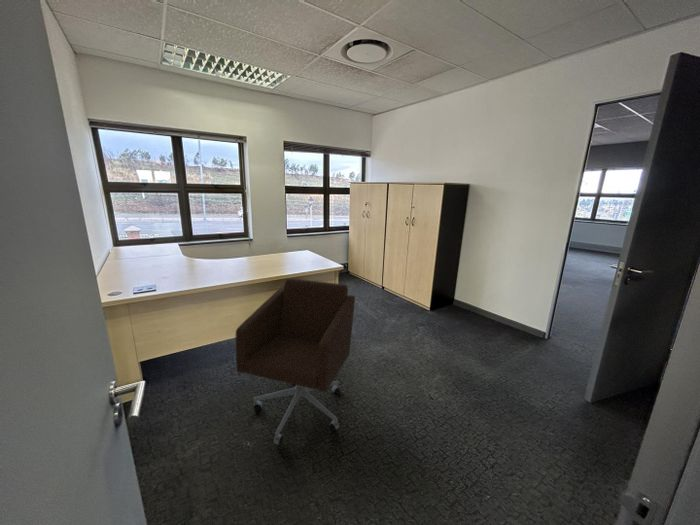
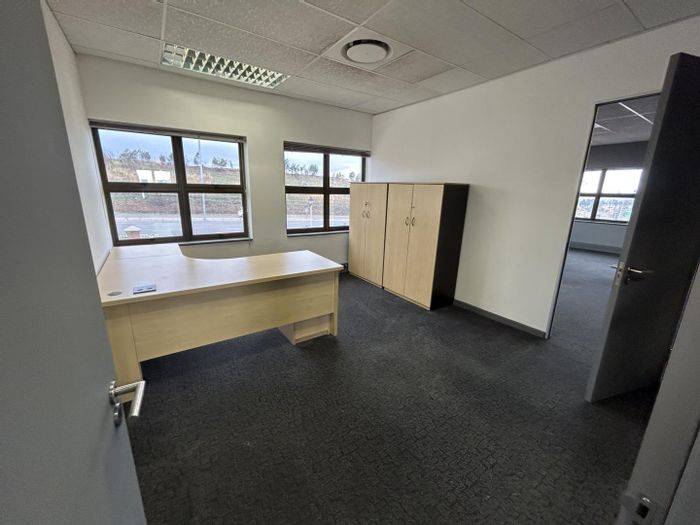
- office chair (300, 353)
